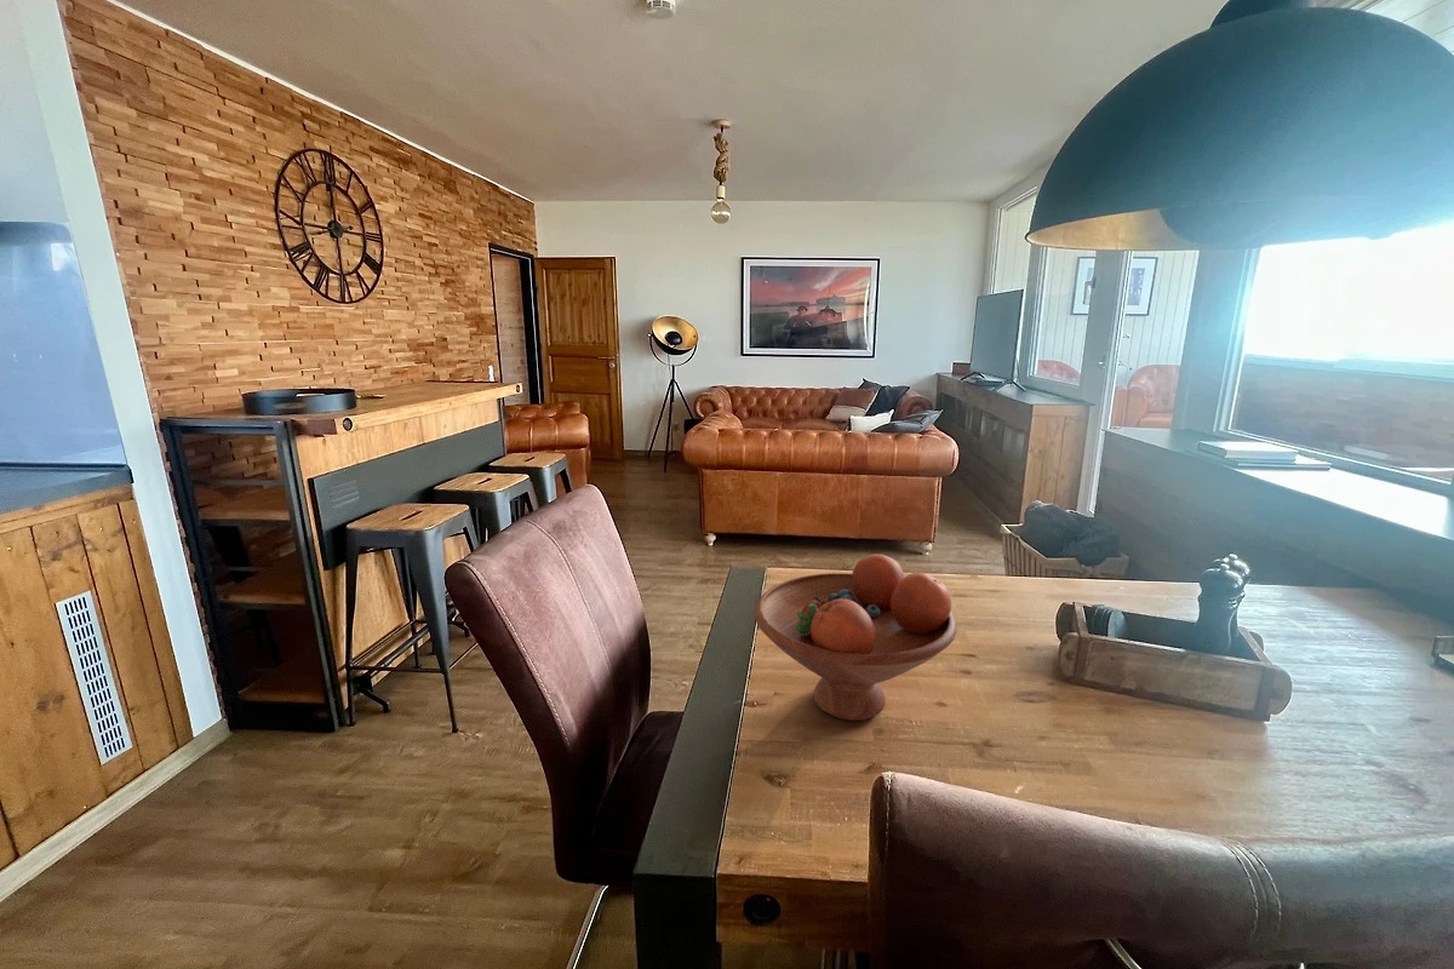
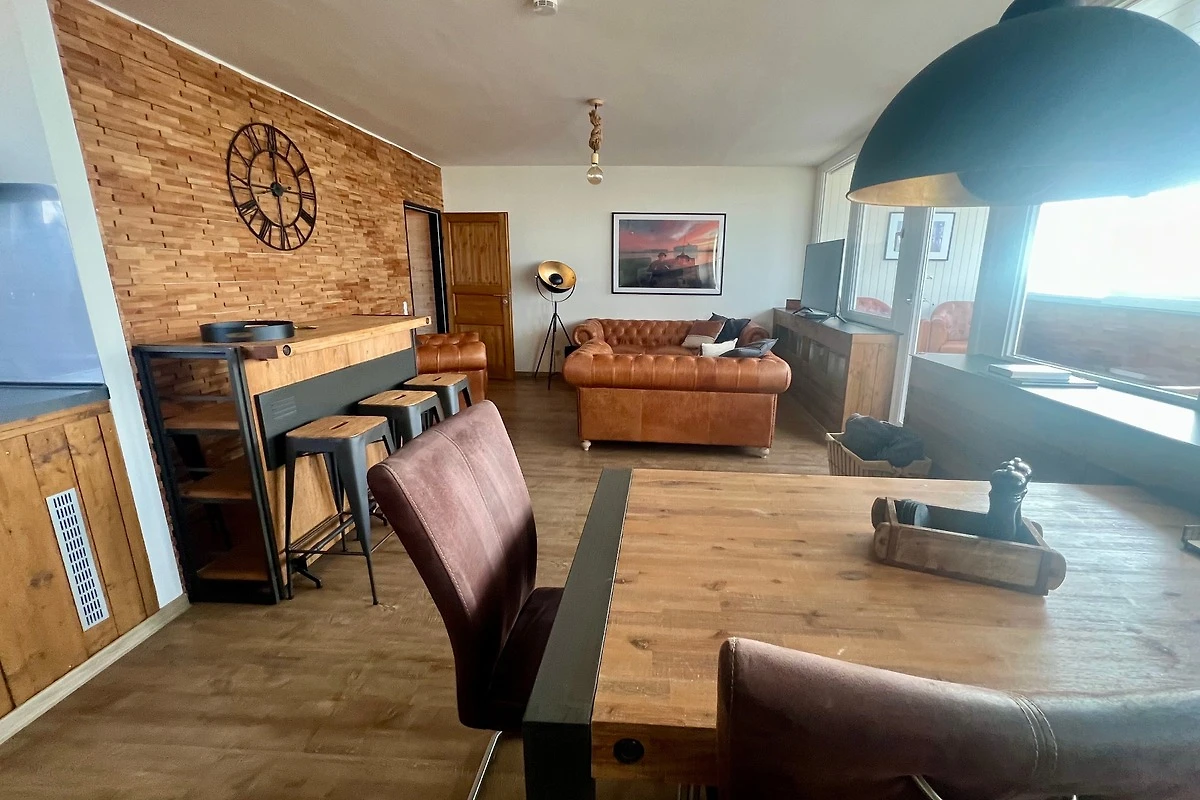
- fruit bowl (851, 638)
